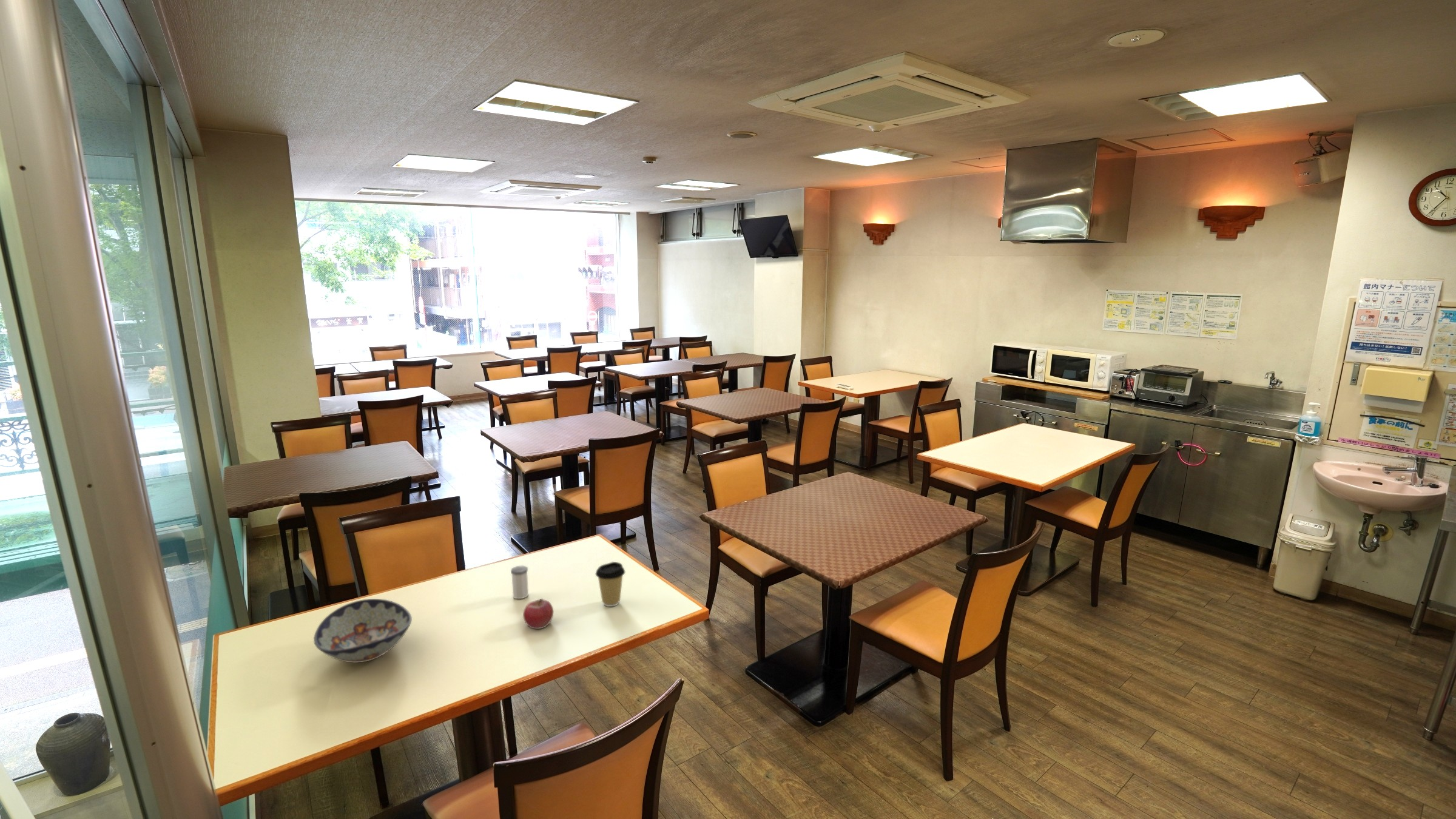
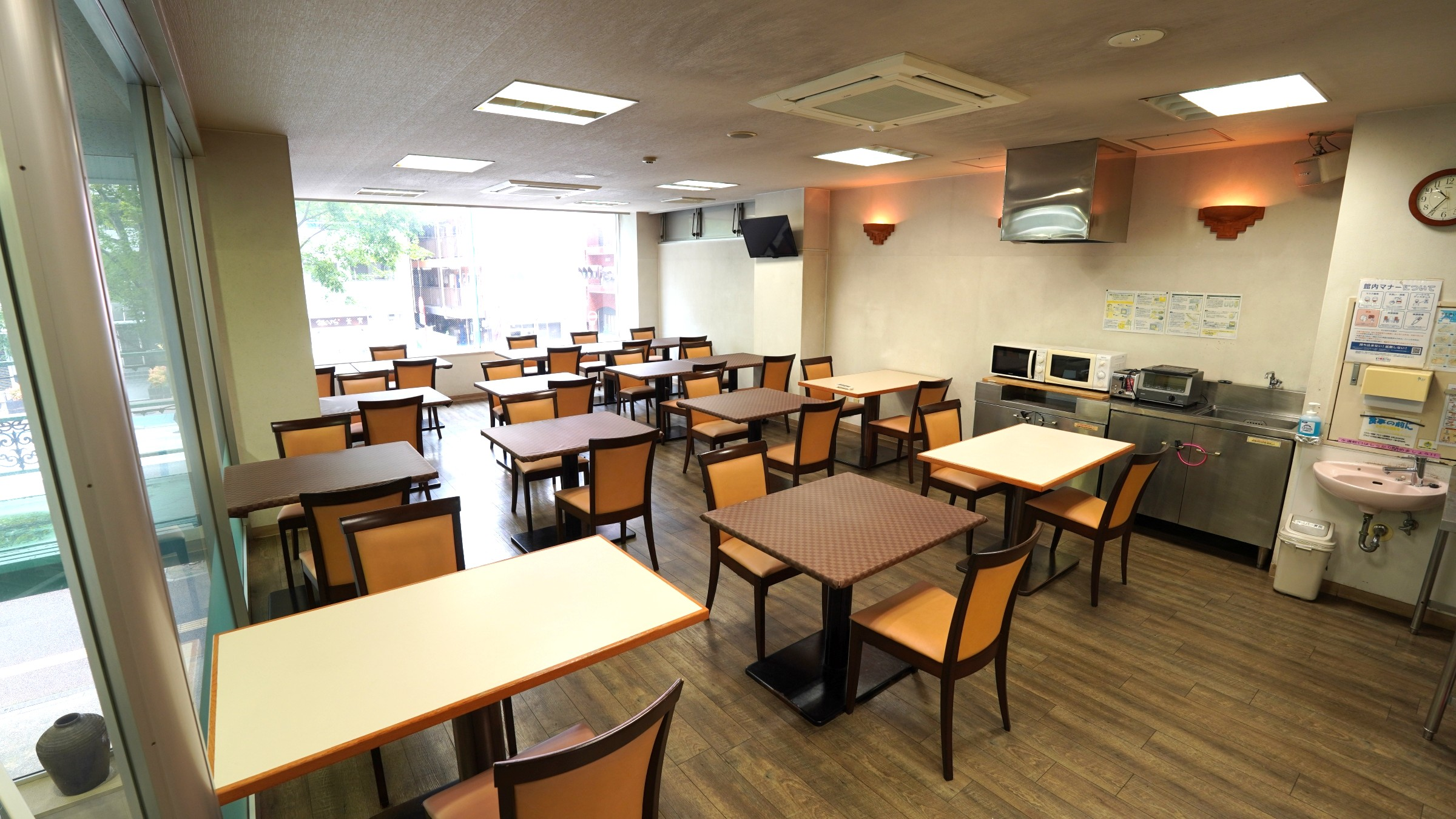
- salt shaker (520, 582)
- coffee cup (610, 584)
- decorative bowl (365, 636)
- fruit (538, 611)
